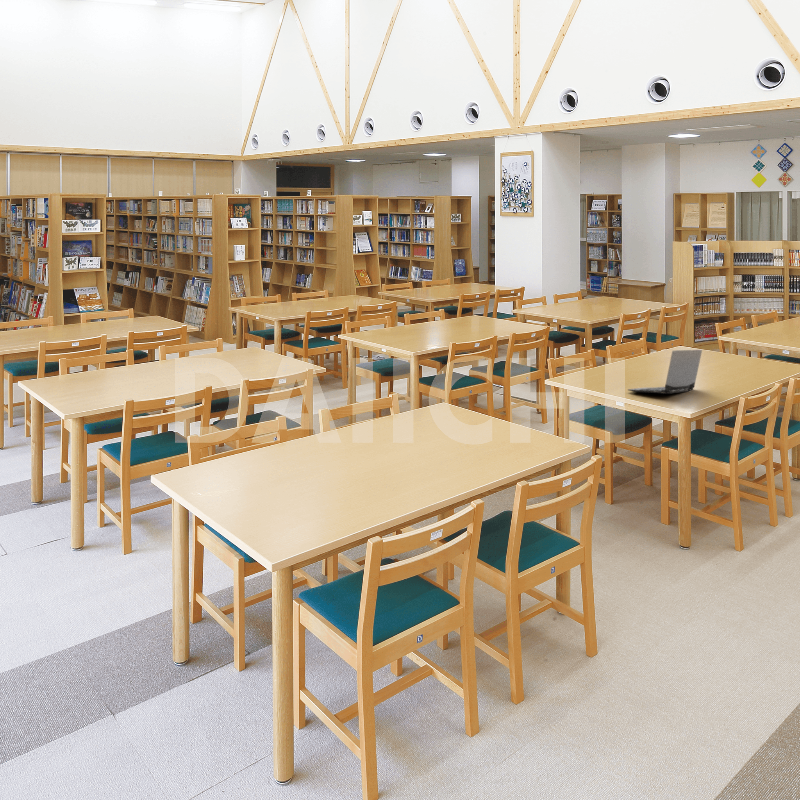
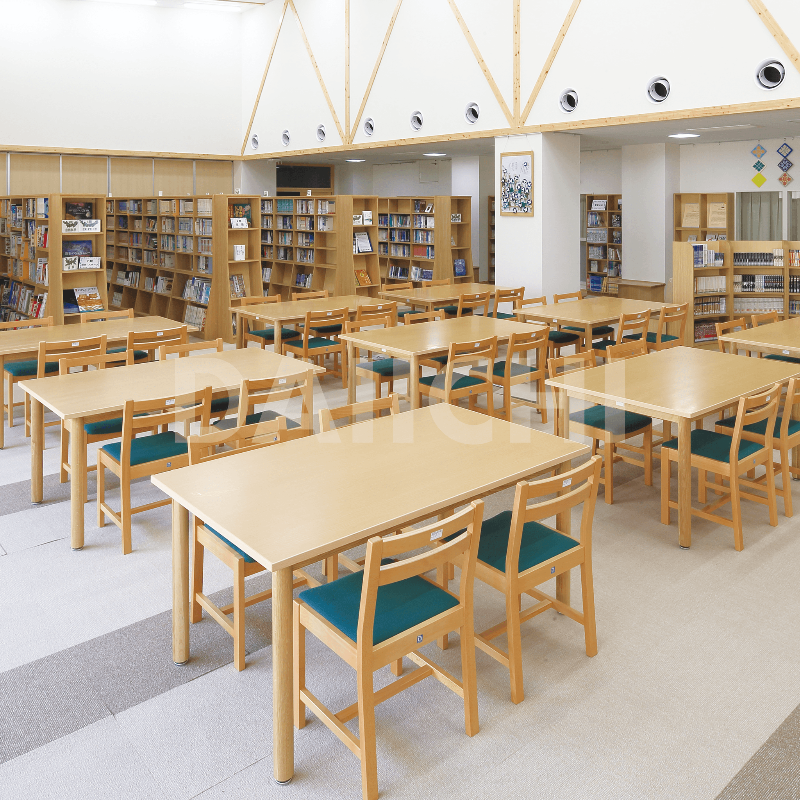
- laptop computer (668, 370)
